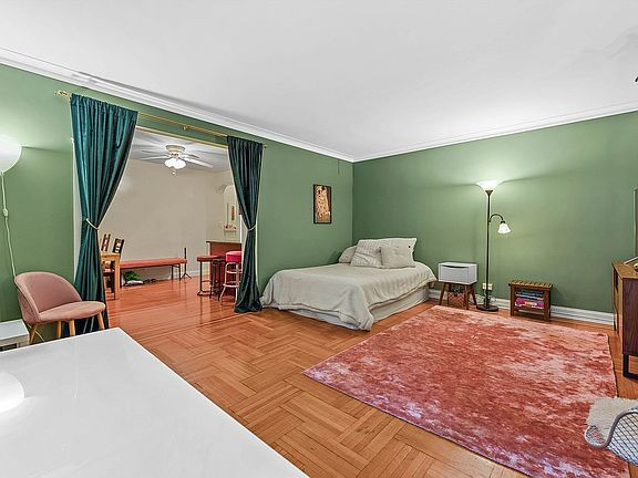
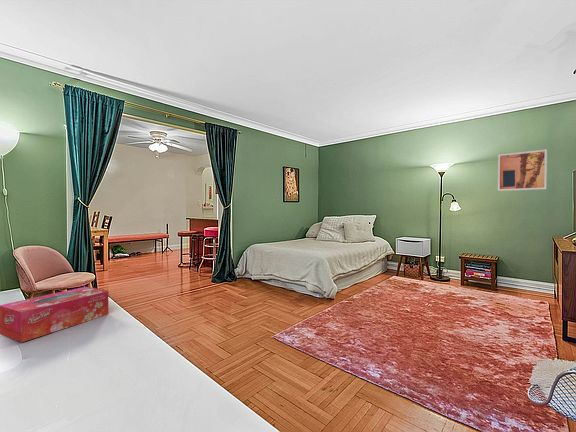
+ wall art (521, 171)
+ tissue box (58, 310)
